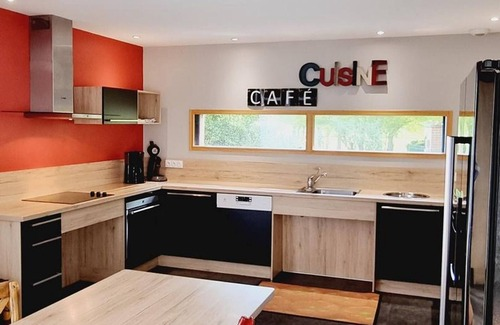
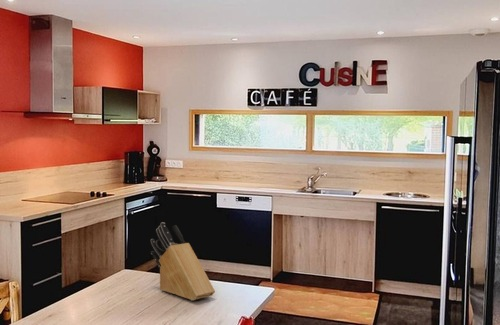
+ knife block (180, 258)
